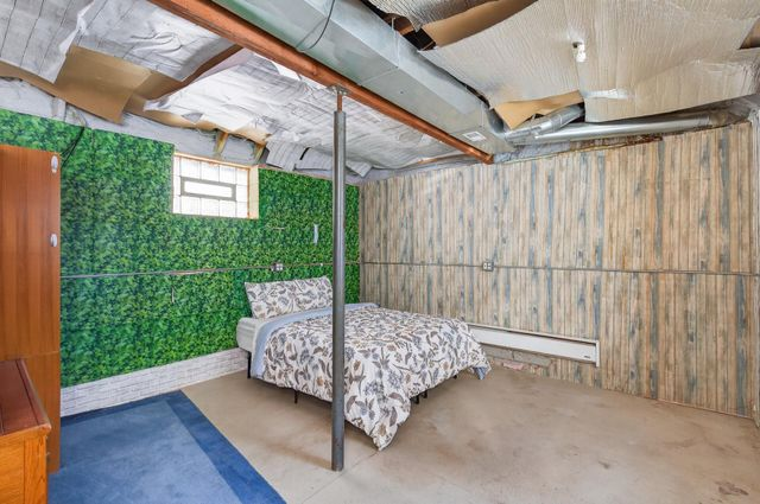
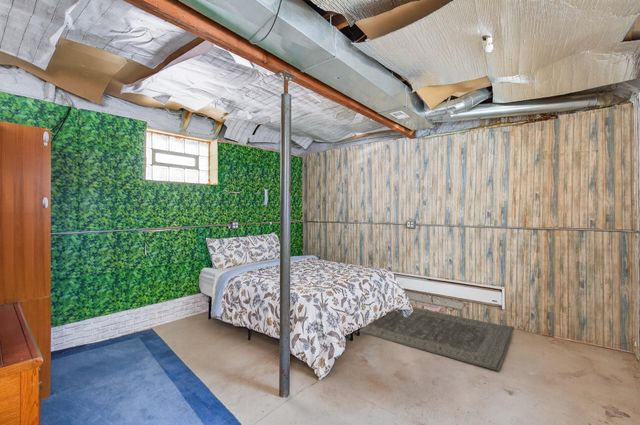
+ rug (419, 325)
